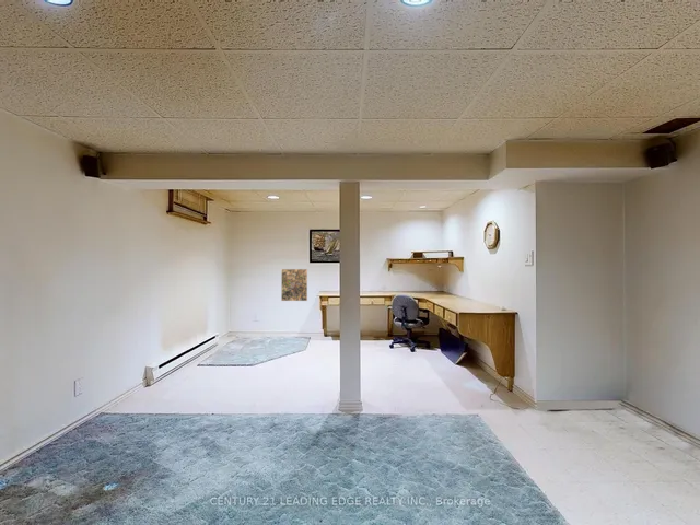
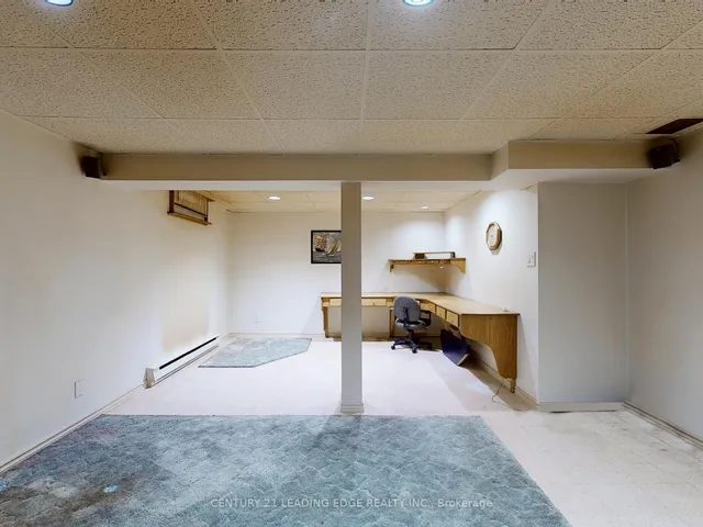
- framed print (294, 284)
